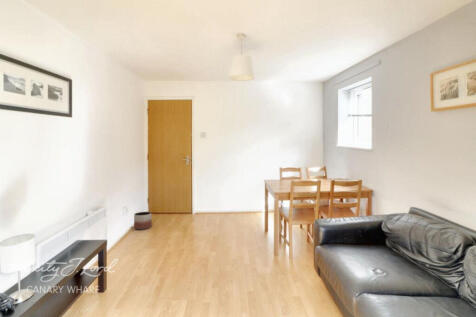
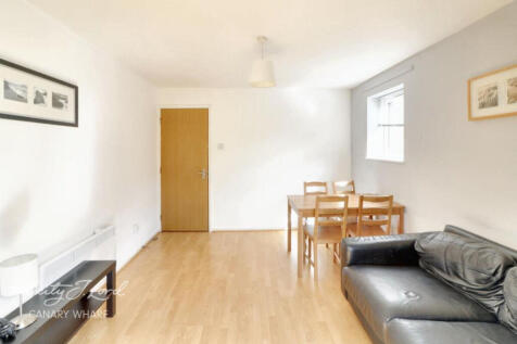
- planter (142, 220)
